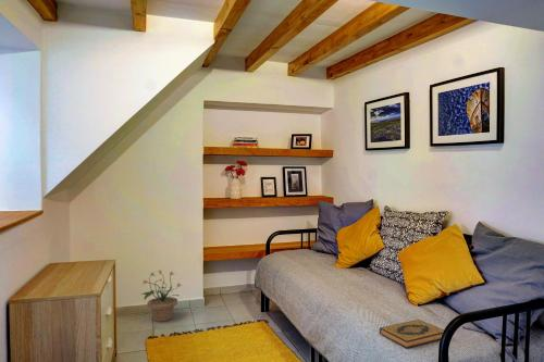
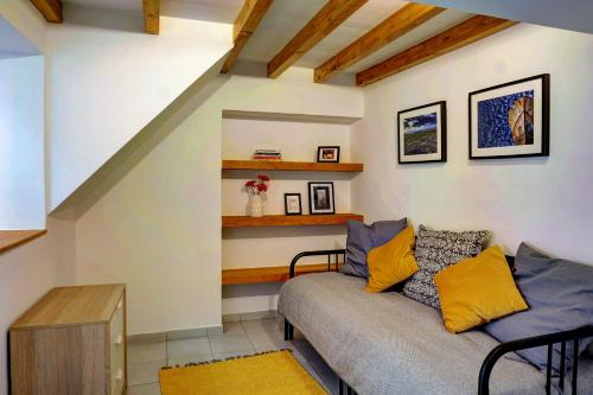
- hardback book (412, 333)
- potted plant (161, 295)
